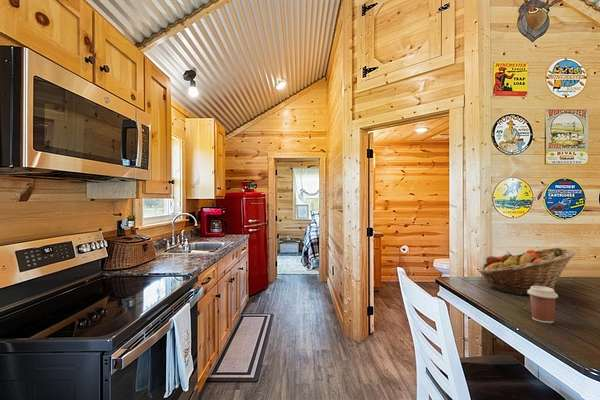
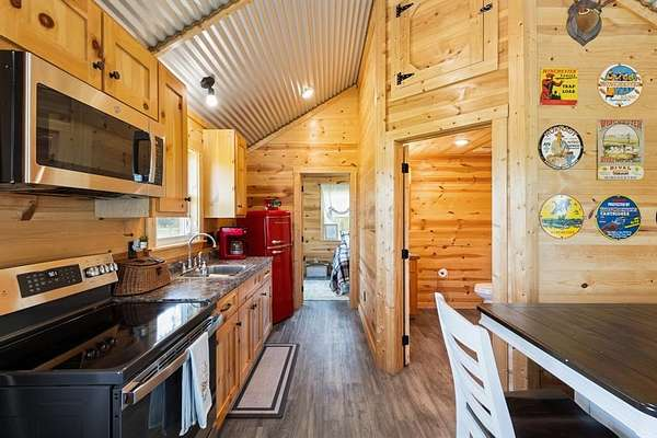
- coffee cup (542, 303)
- fruit basket (523, 267)
